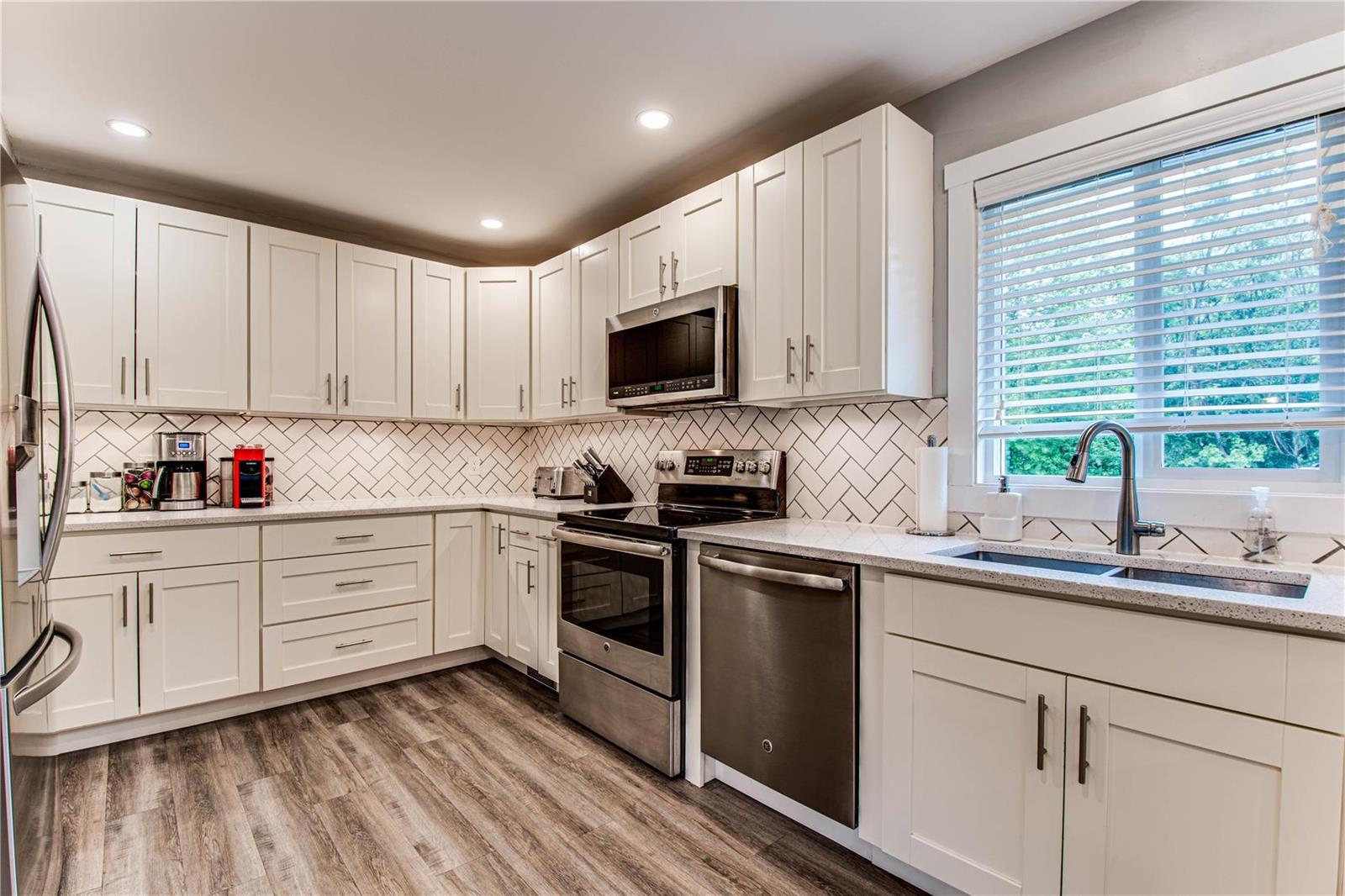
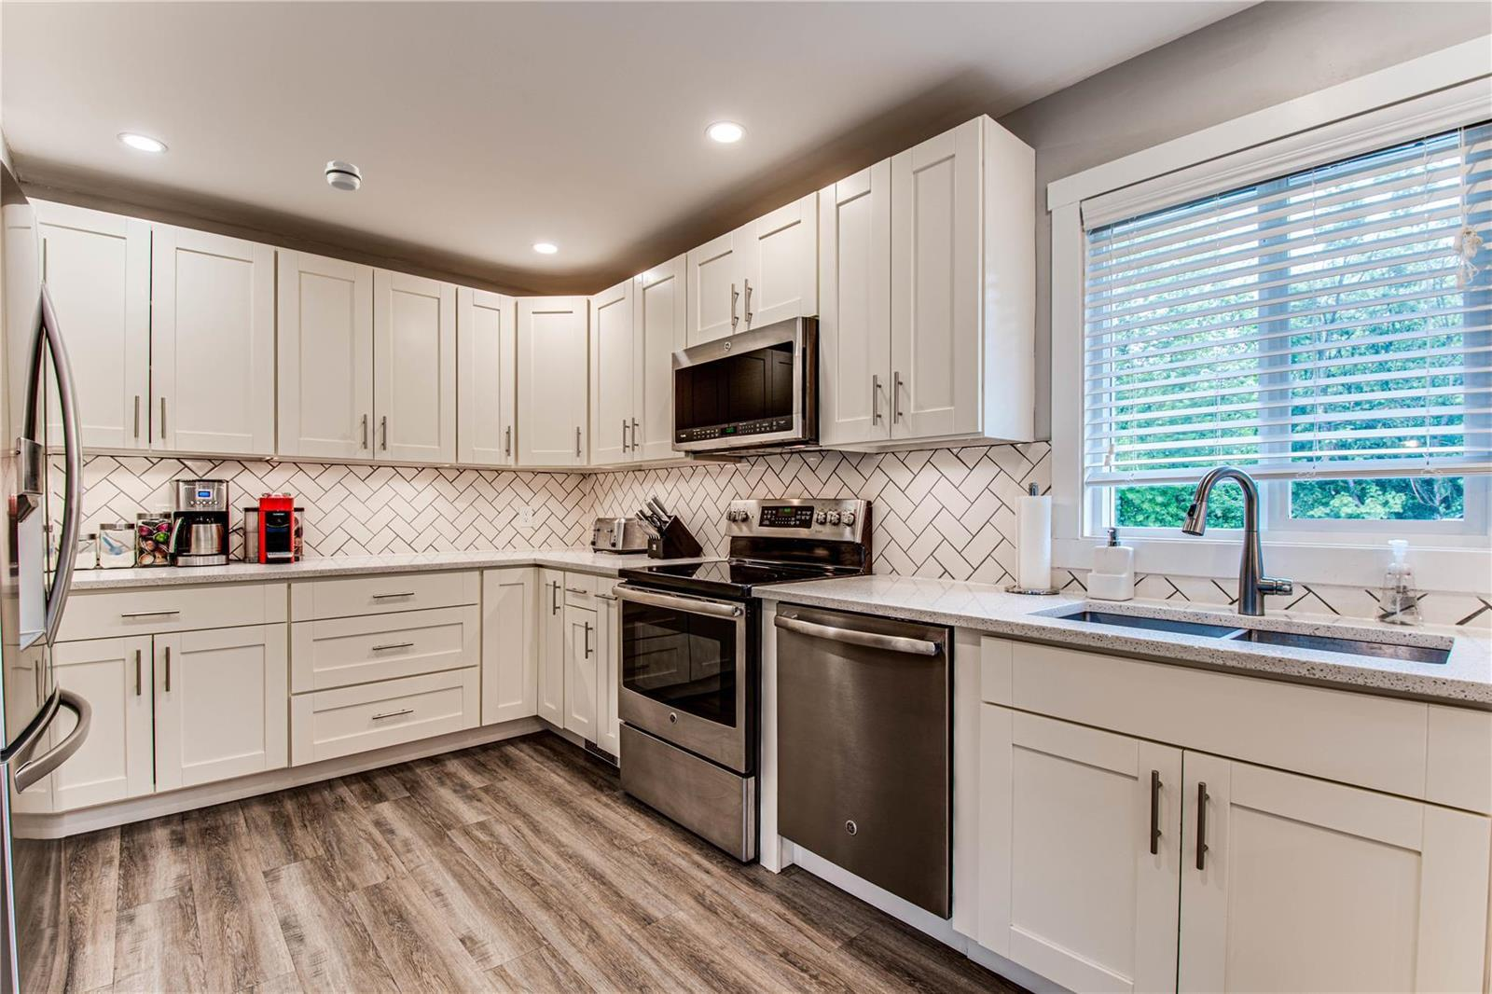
+ smoke detector (343, 176)
